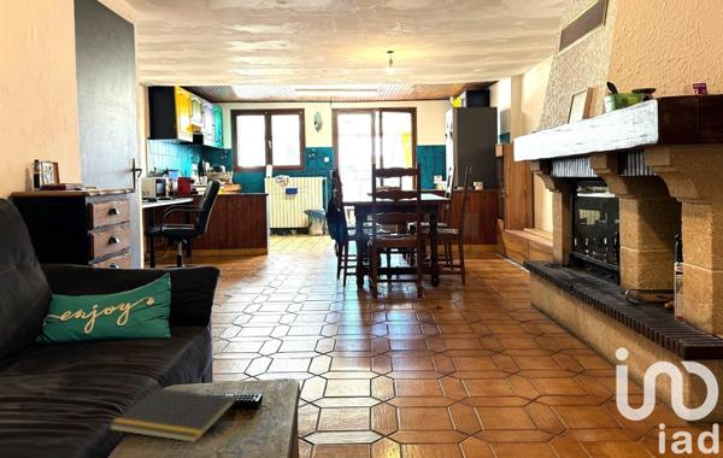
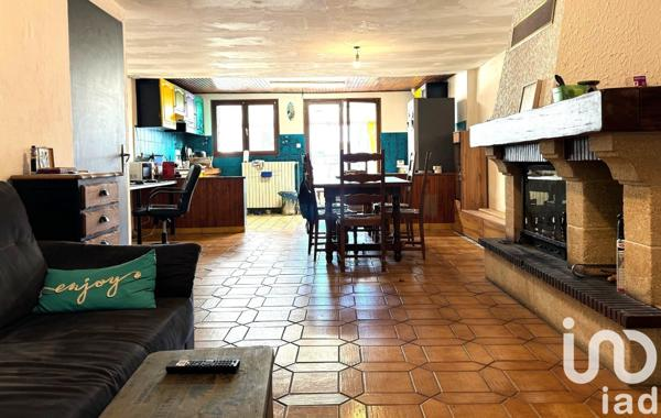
- notepad (174, 412)
